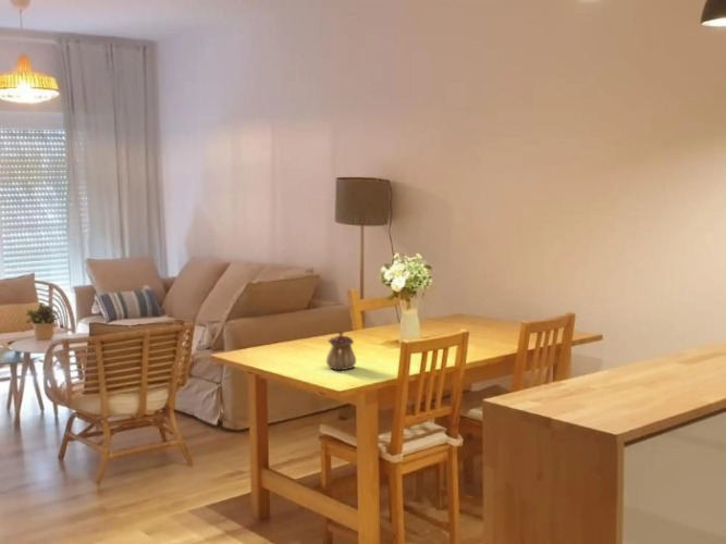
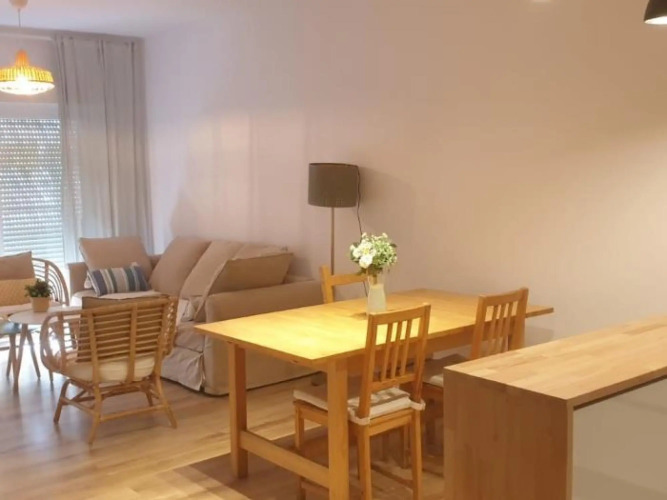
- teapot (341, 349)
